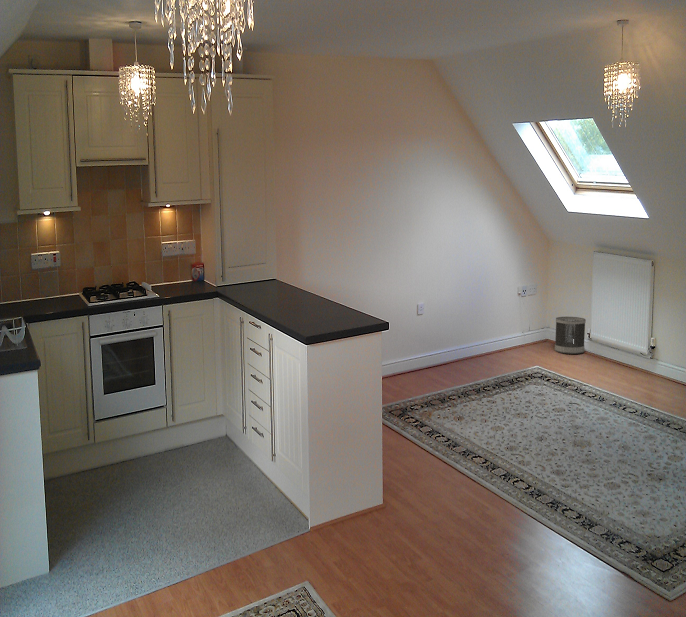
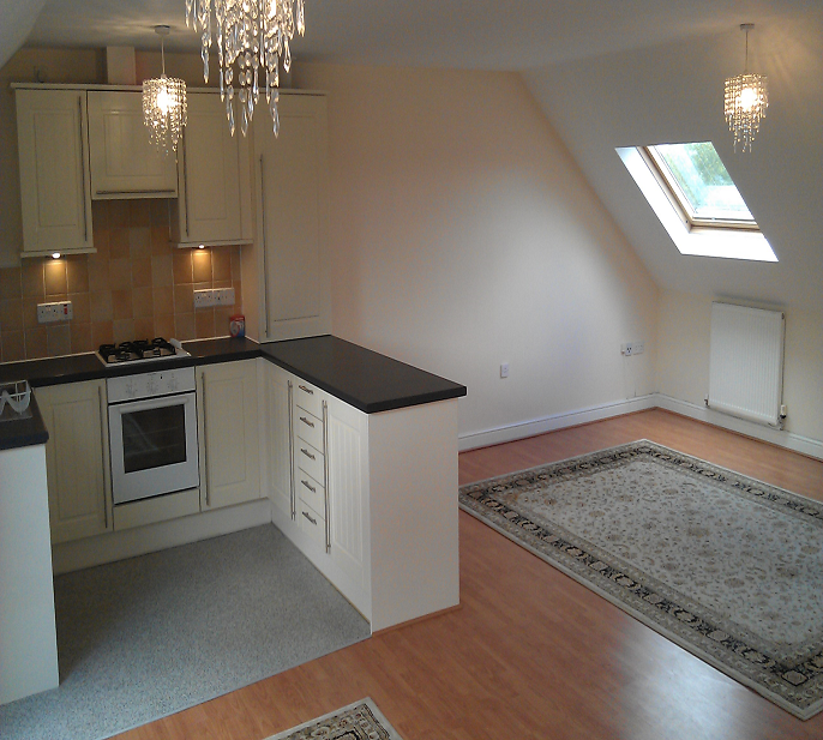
- wastebasket (570, 334)
